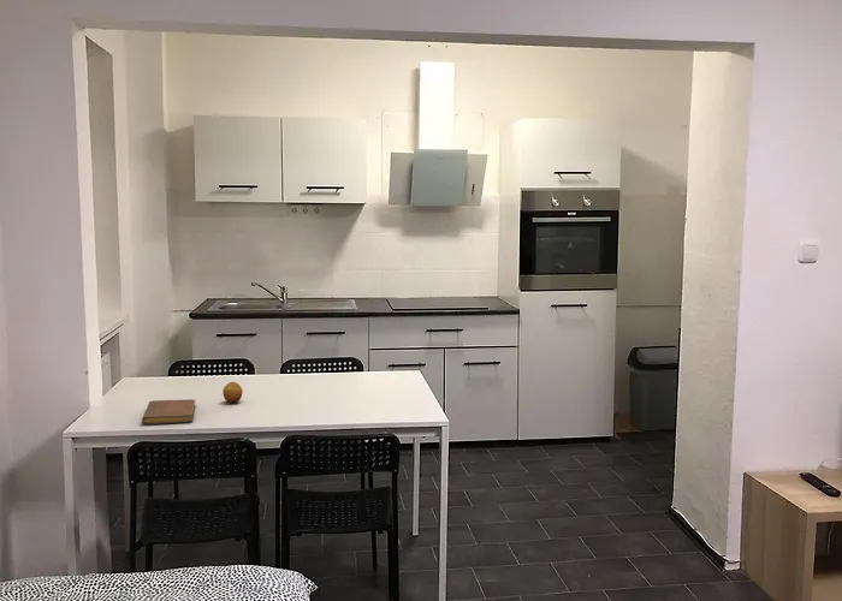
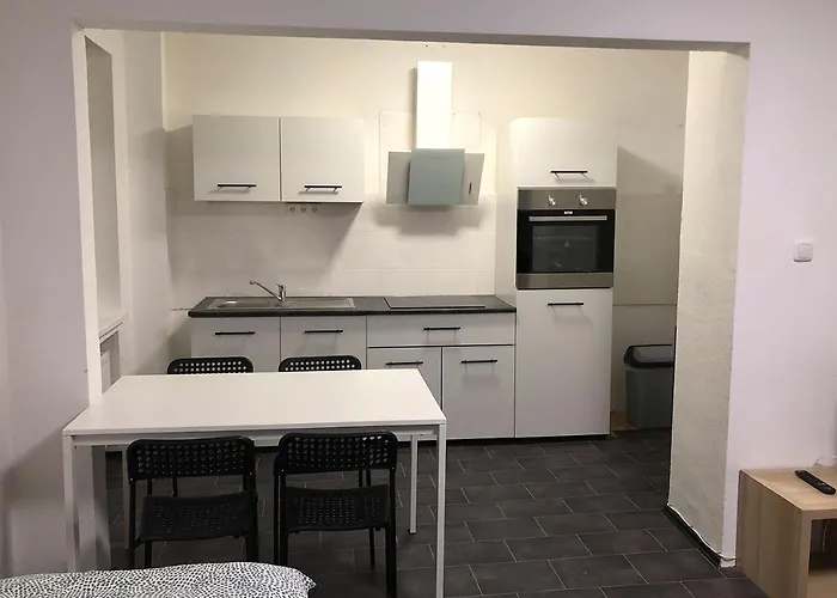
- fruit (232, 392)
- notebook (170, 410)
